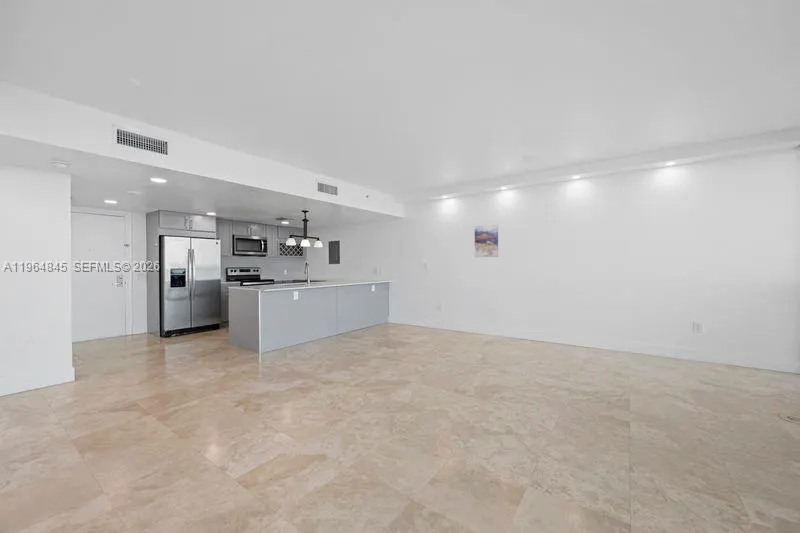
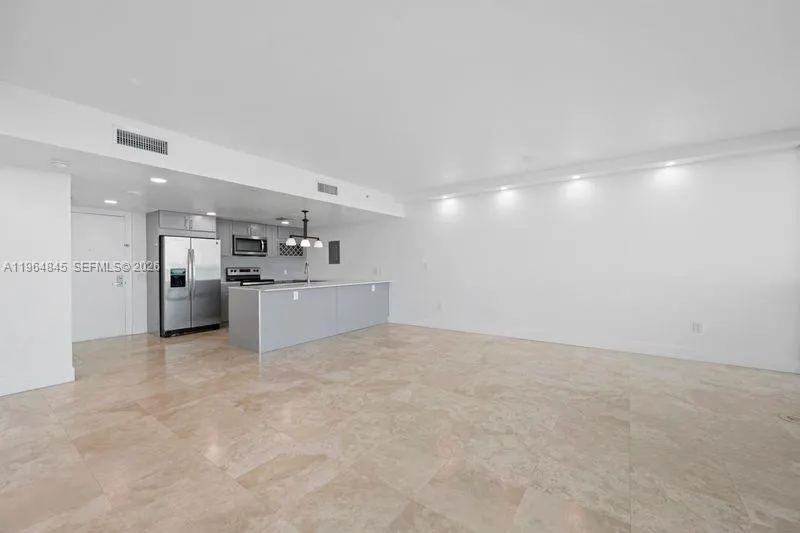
- wall art (486, 241)
